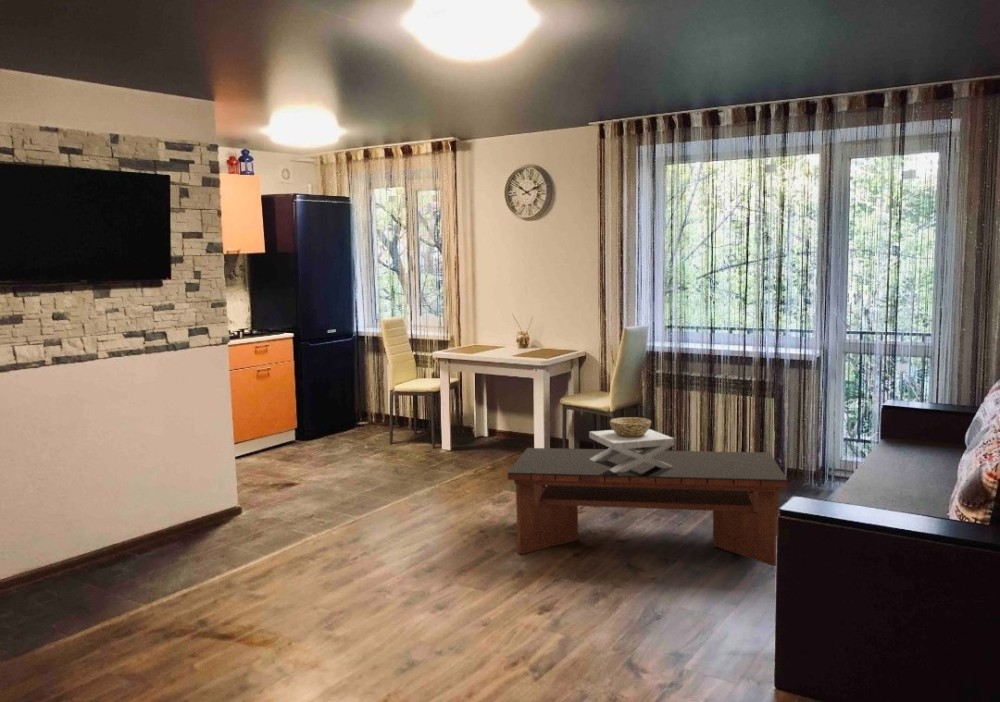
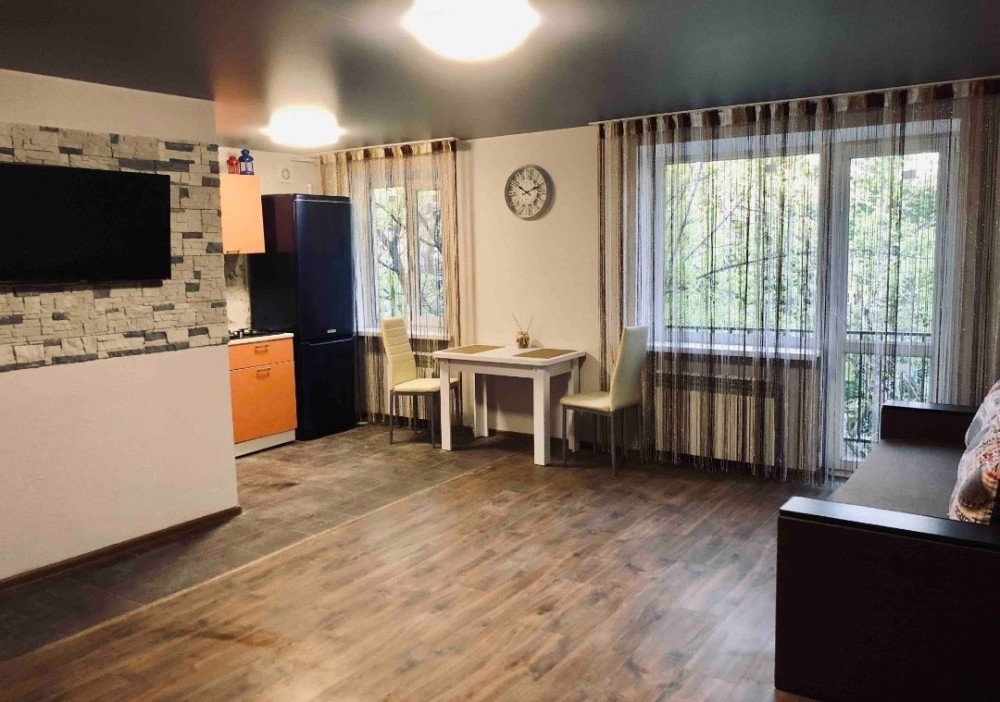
- decorative bowl (630, 441)
- coffee table (644, 502)
